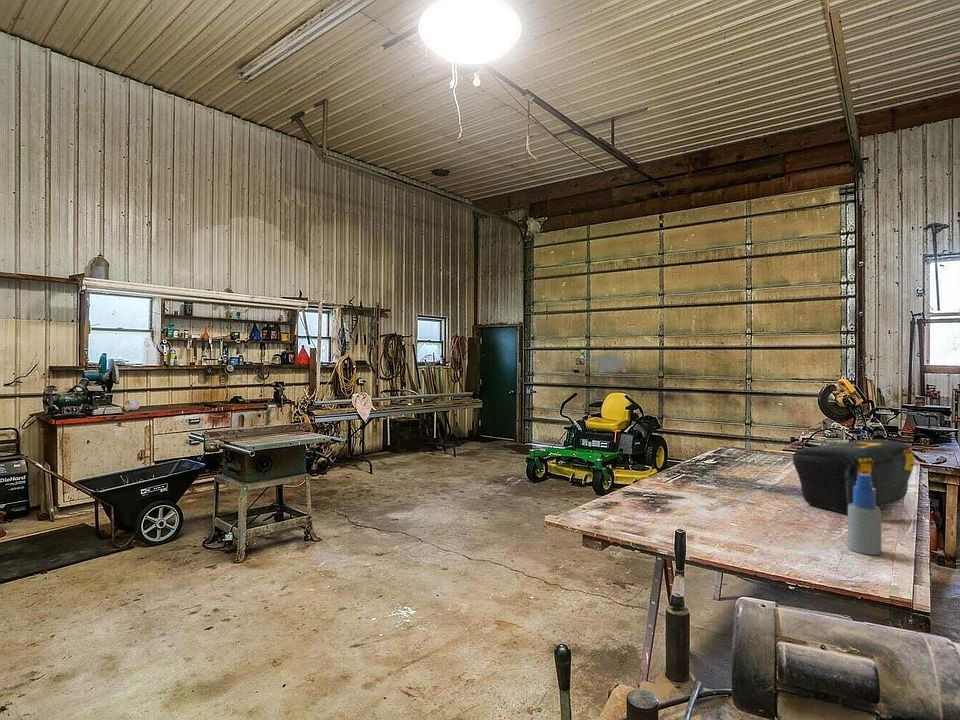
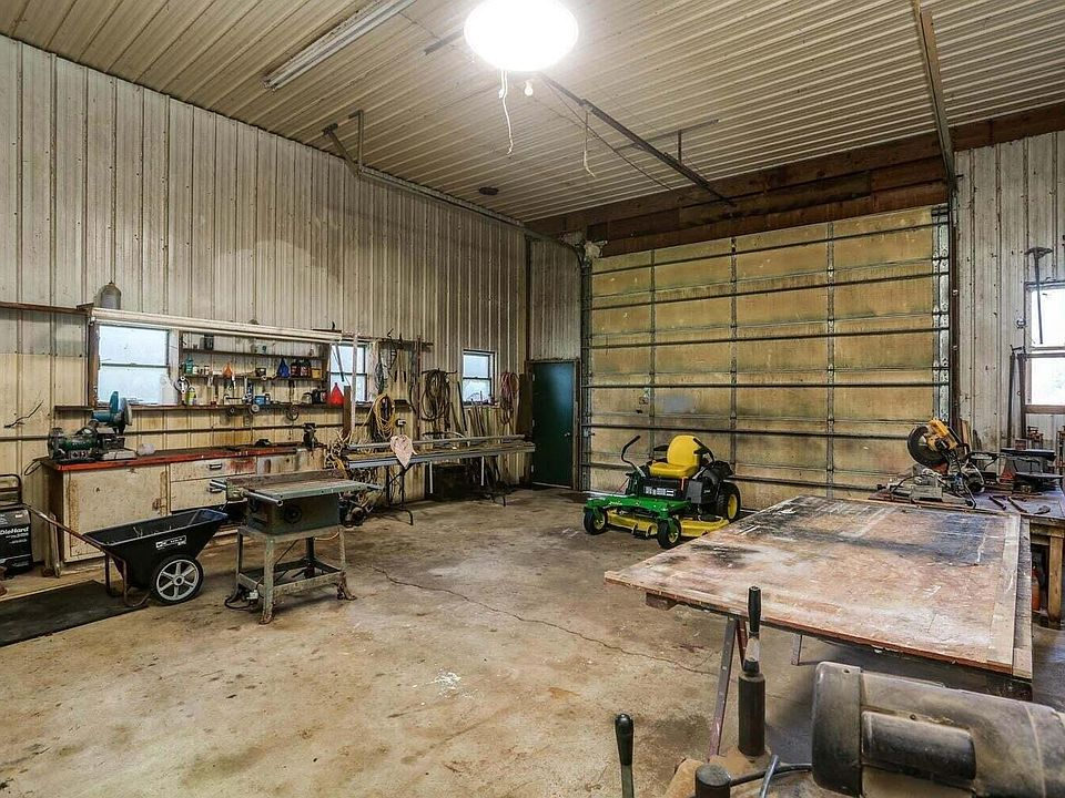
- spray bottle (864, 512)
- toolbox (855, 472)
